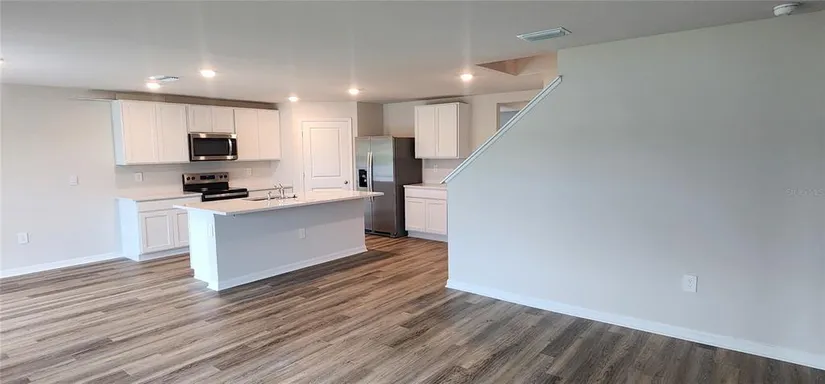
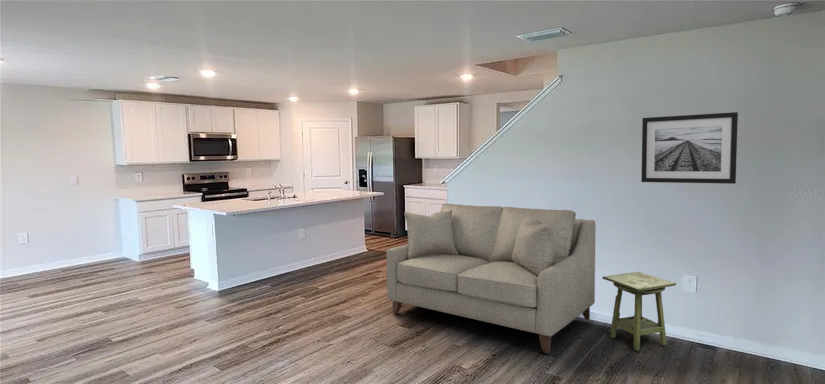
+ sofa (486, 264)
+ side table (637, 310)
+ wall art (686, 149)
